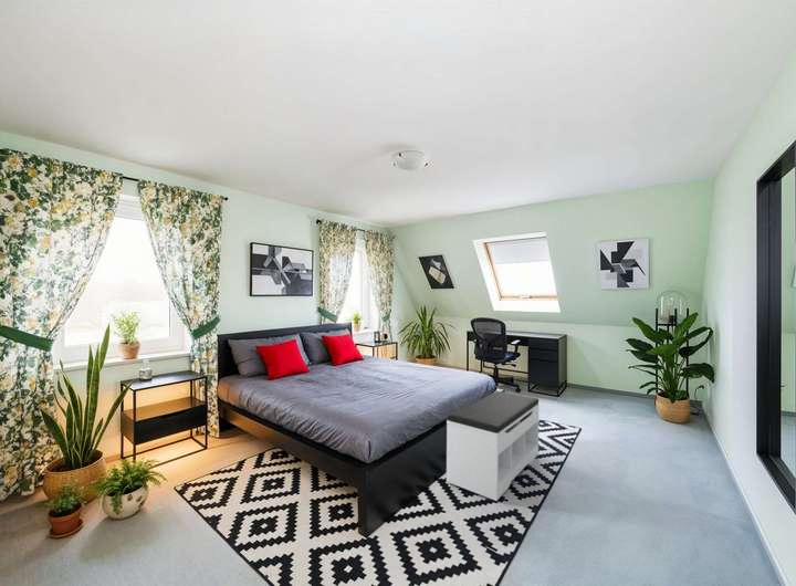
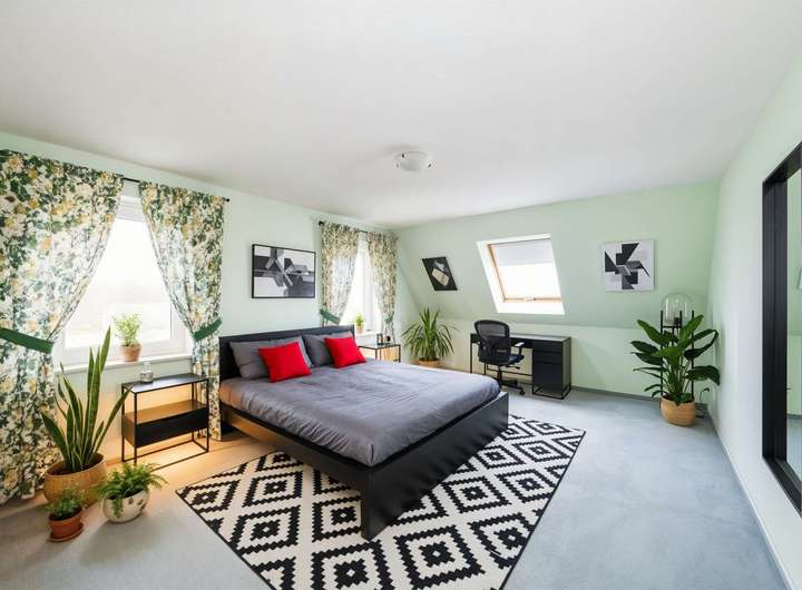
- bench (496, 436)
